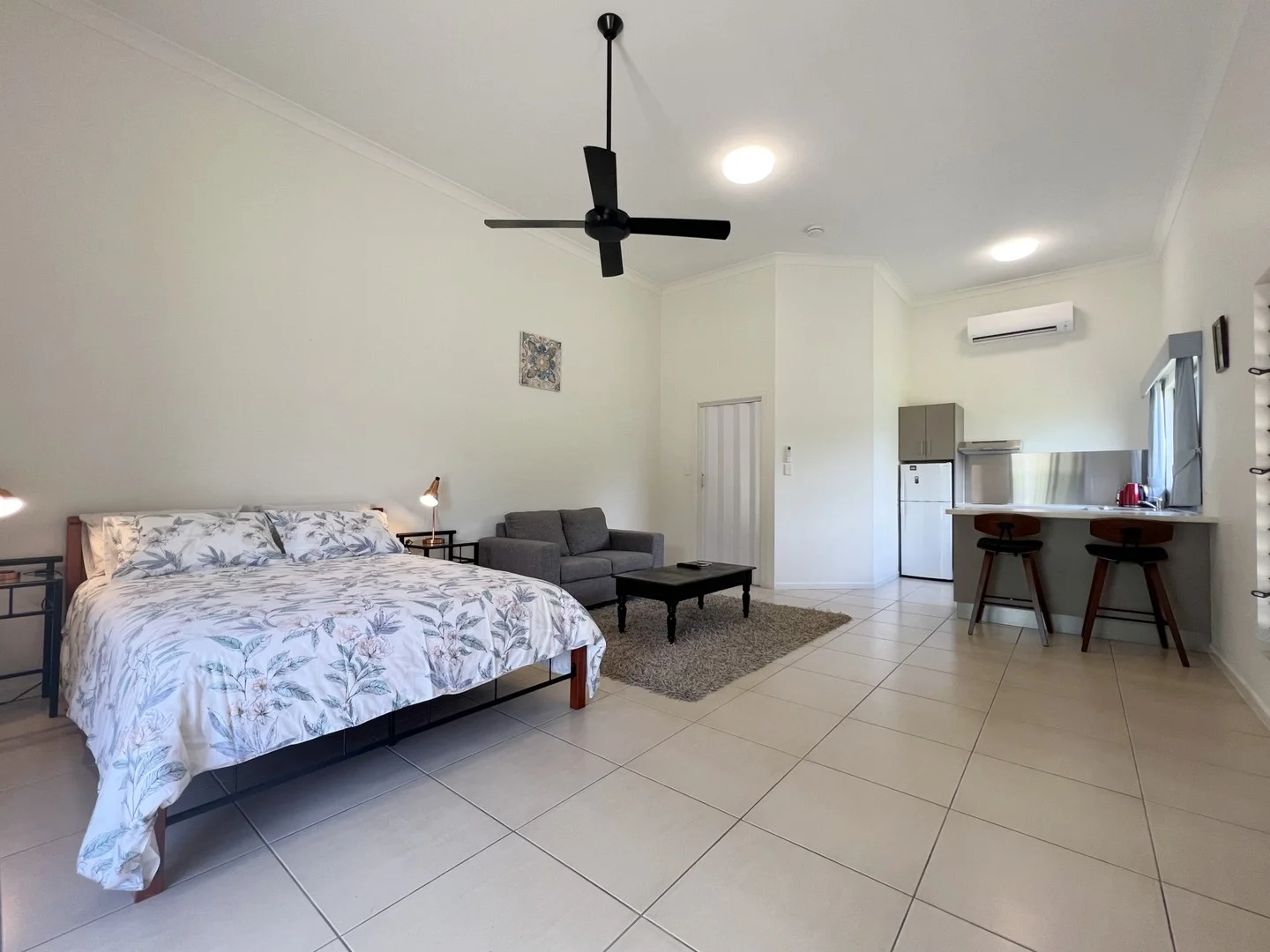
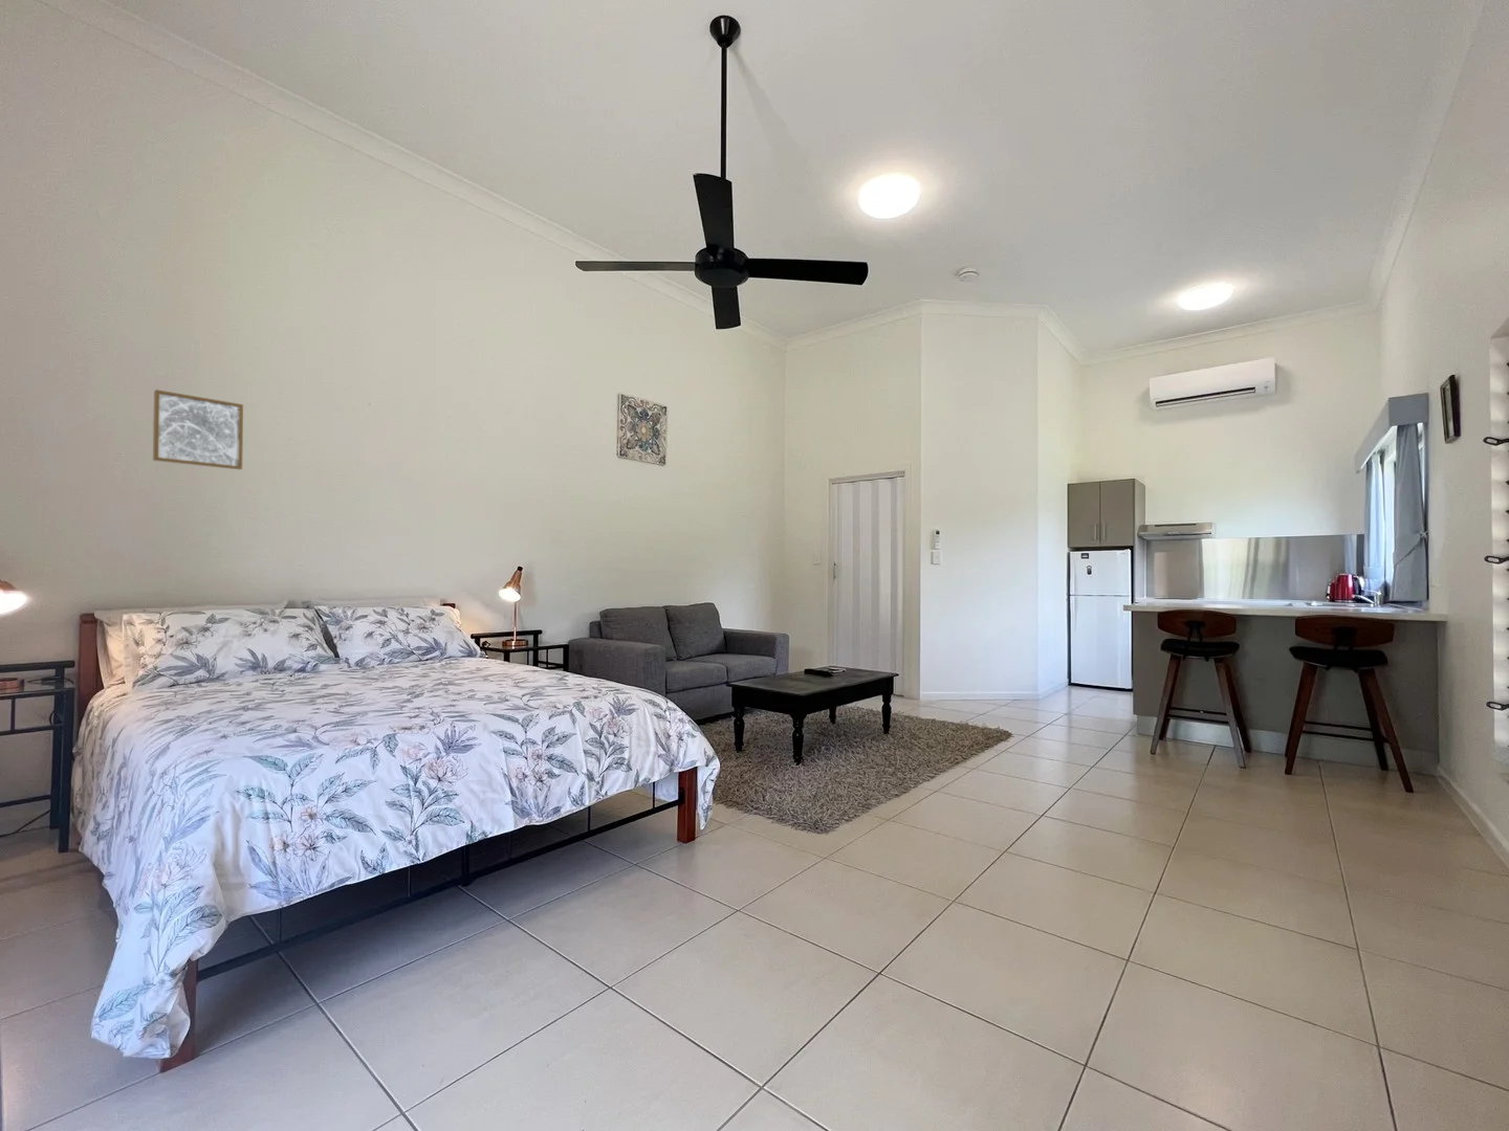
+ wall art (200, 430)
